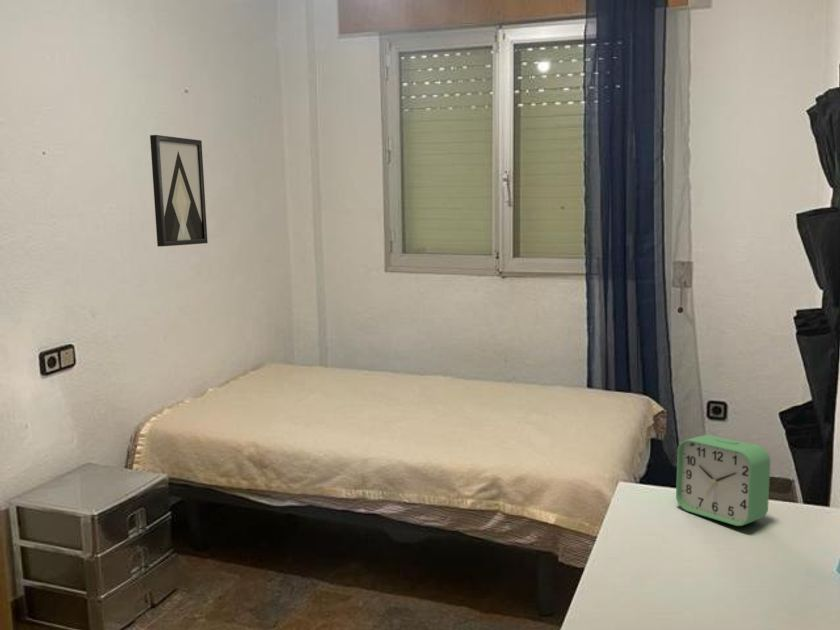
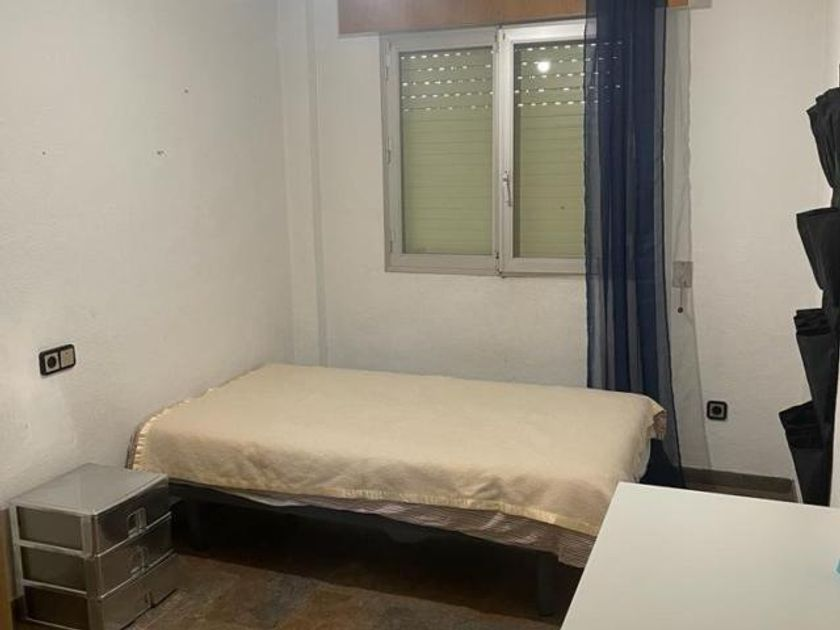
- alarm clock (722, 478)
- wall art (180, 191)
